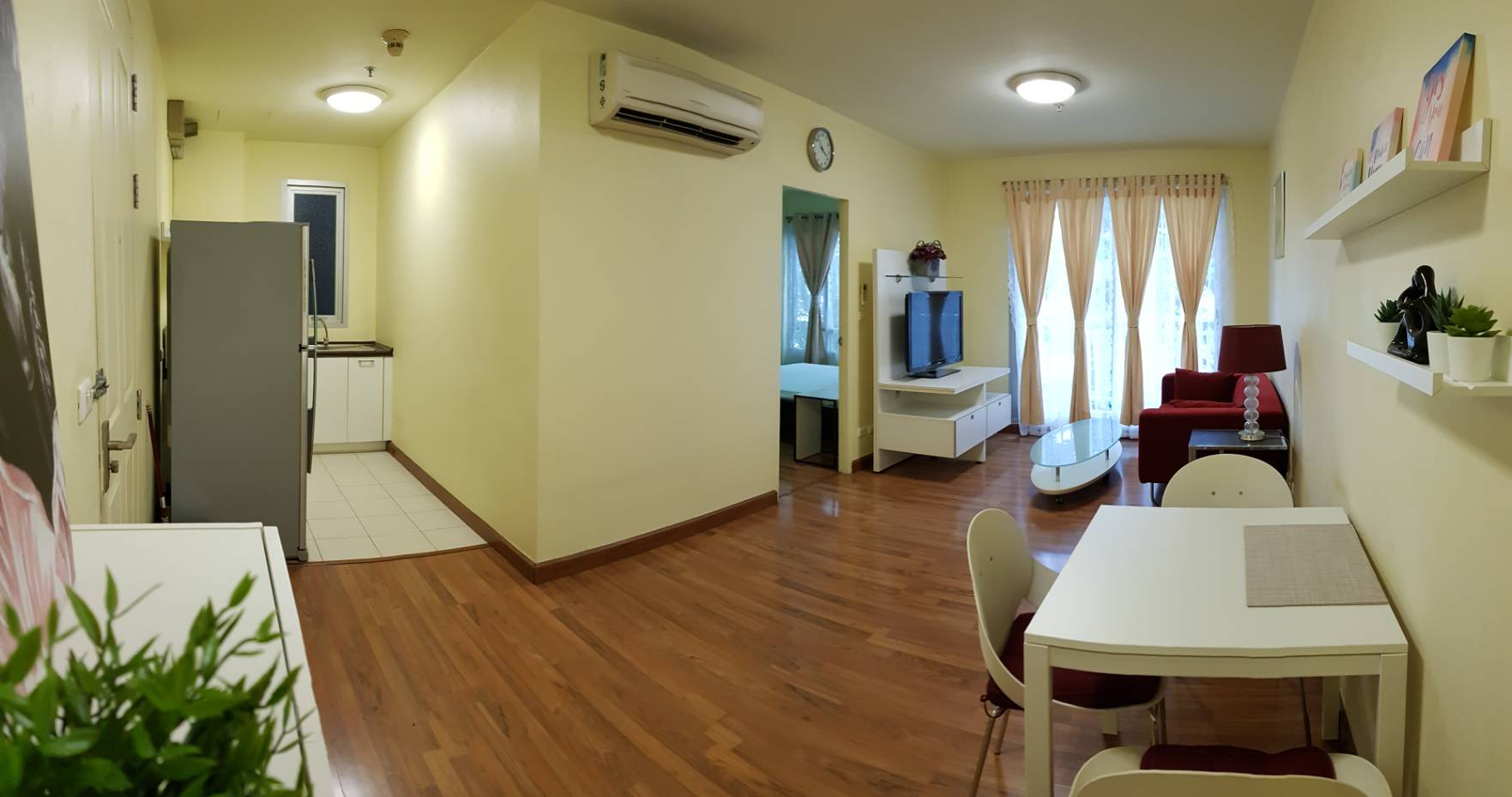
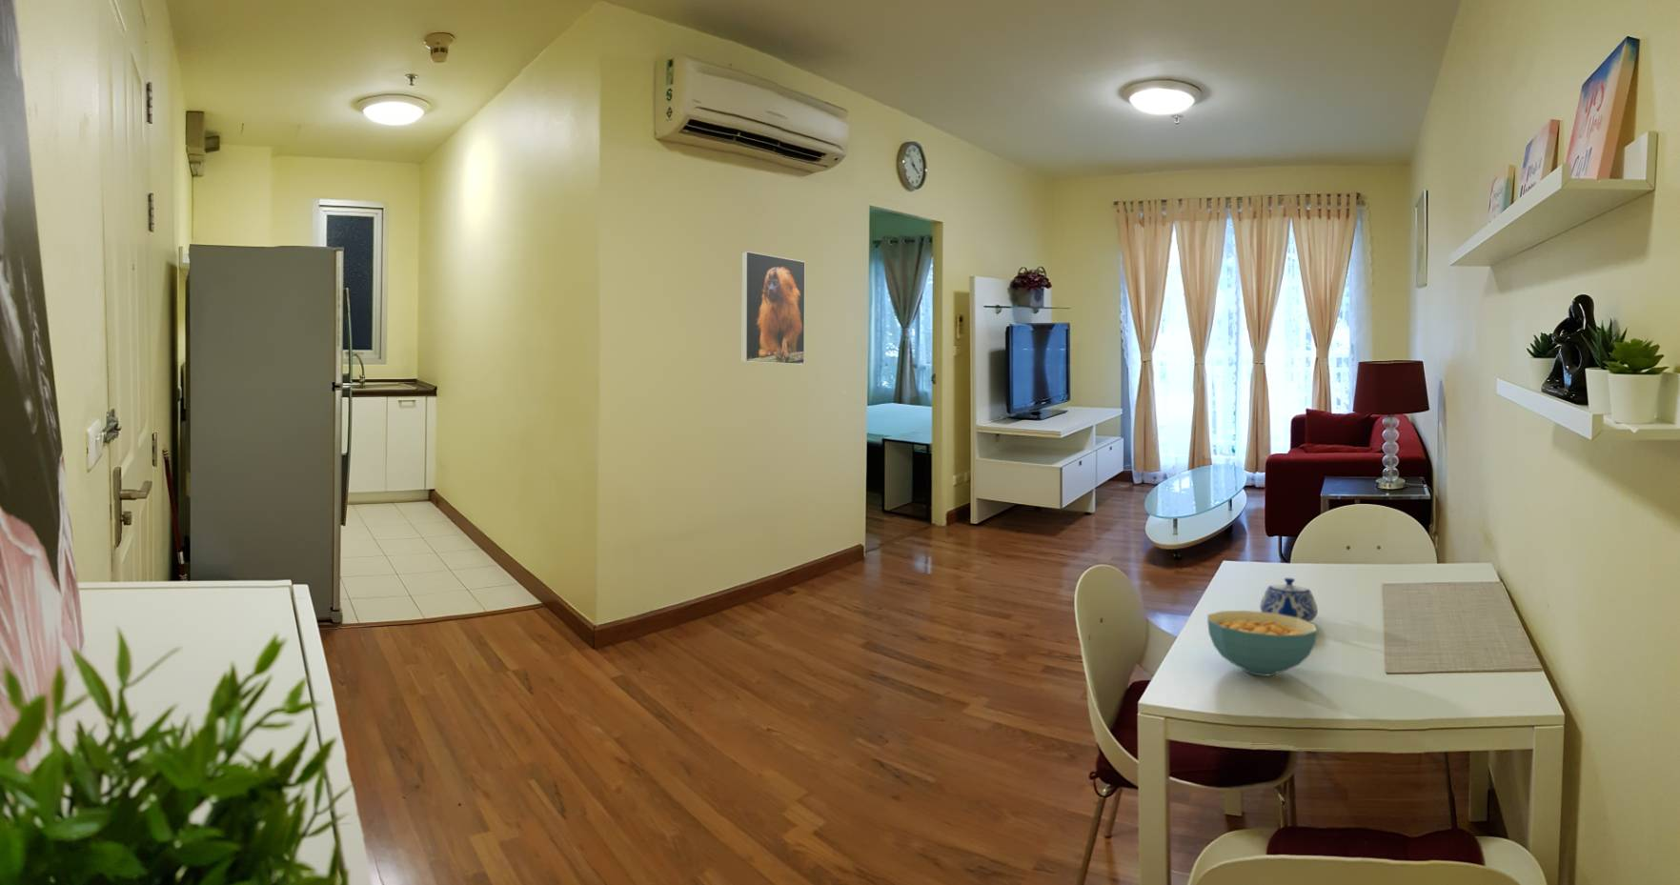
+ teapot (1289, 600)
+ cereal bowl (1260, 647)
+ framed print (773, 310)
